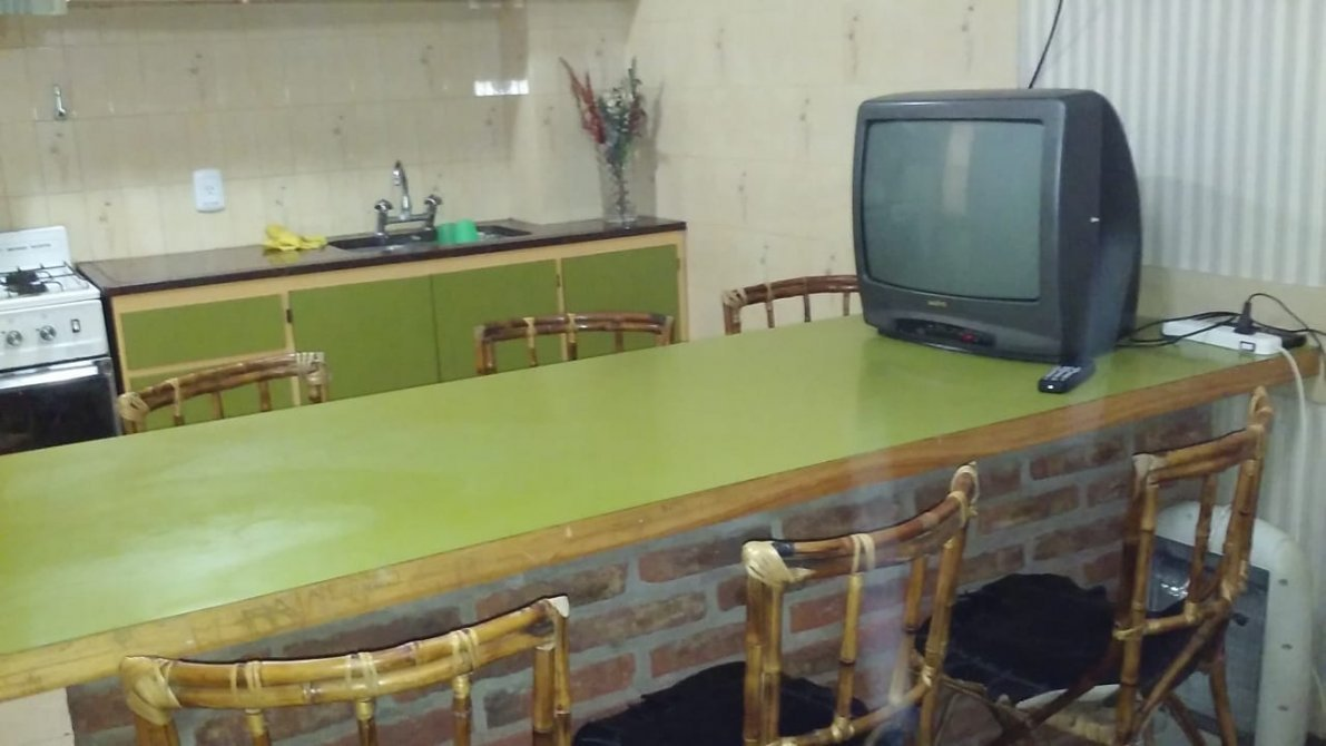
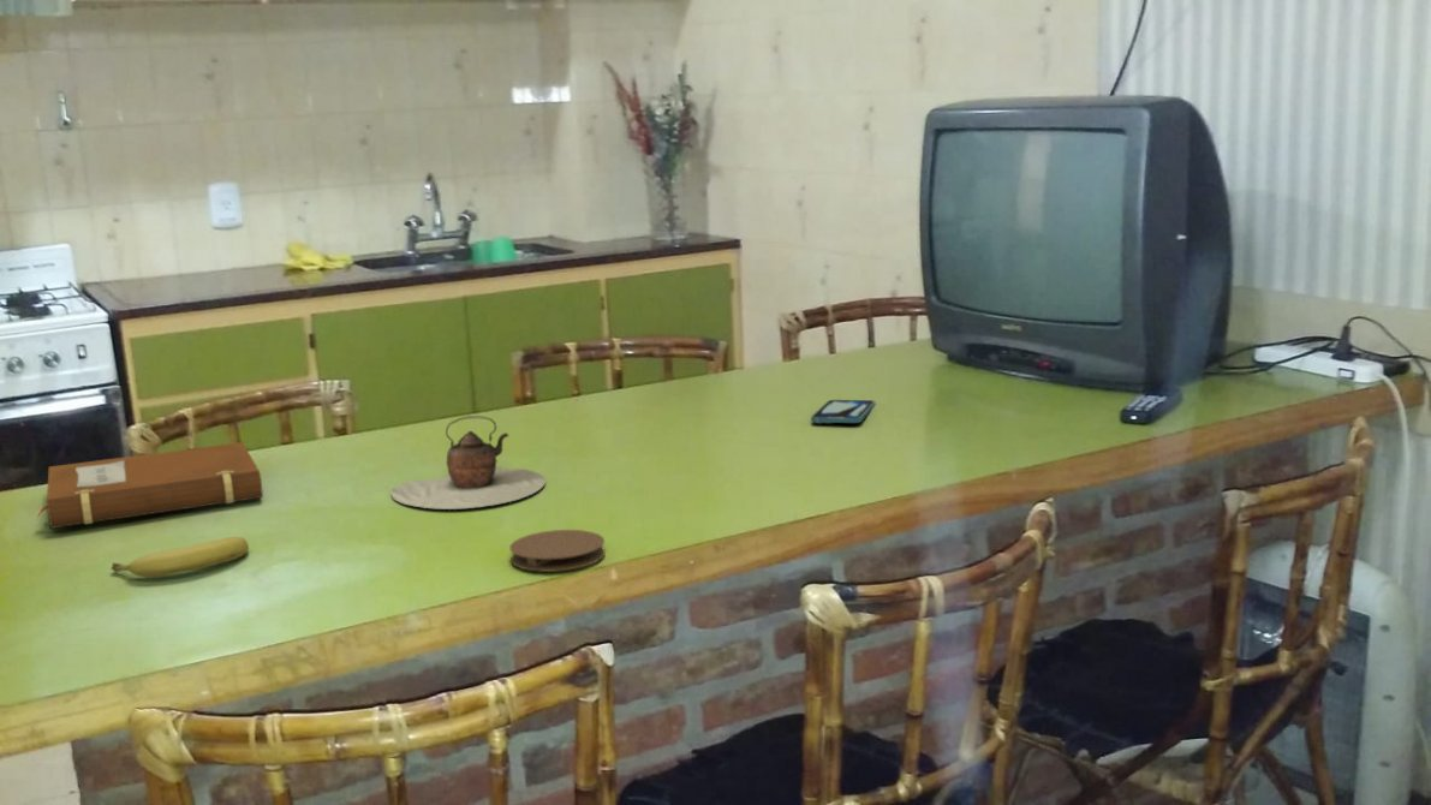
+ coaster (558, 549)
+ teapot (466, 453)
+ fruit (181, 555)
+ notebook (148, 483)
+ smartphone (843, 411)
